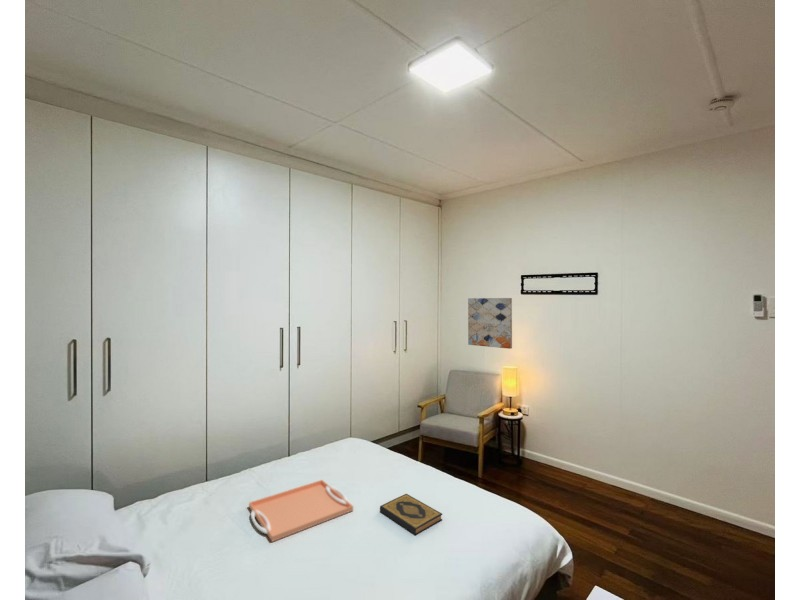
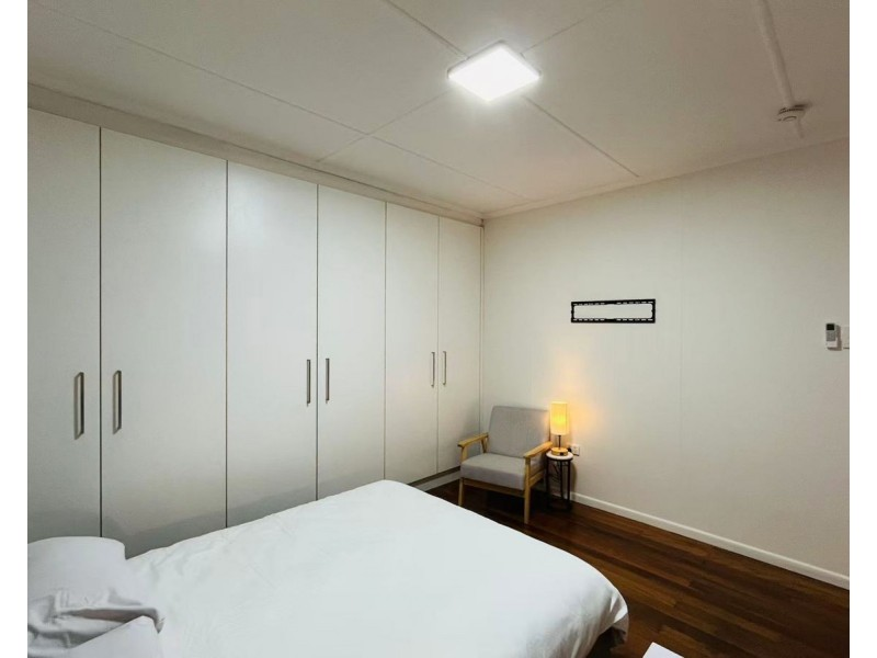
- serving tray (300, 506)
- wall art (489, 322)
- hardback book (410, 512)
